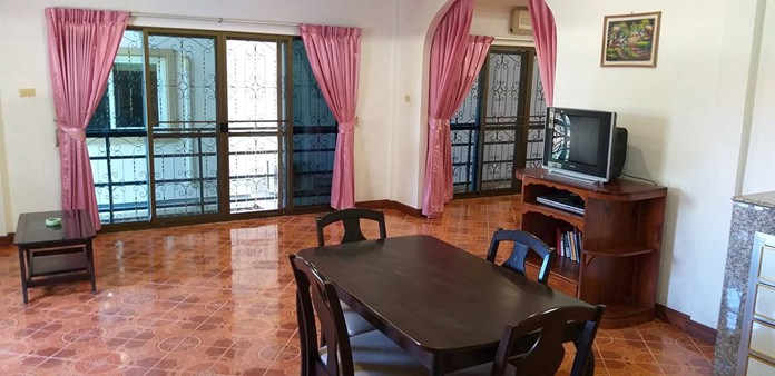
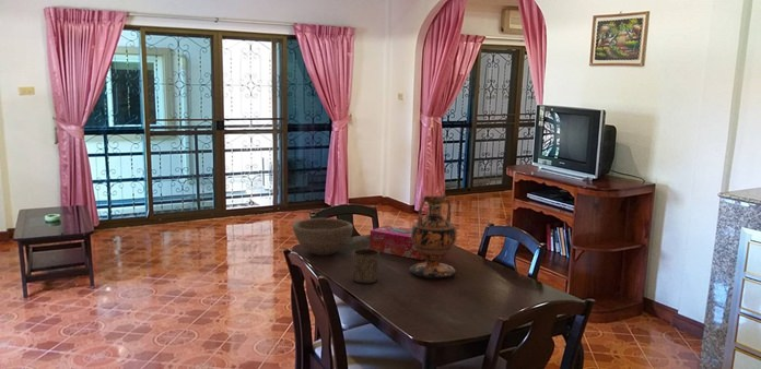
+ tissue box (402, 241)
+ cup (365, 265)
+ vase (433, 234)
+ bowl (323, 237)
